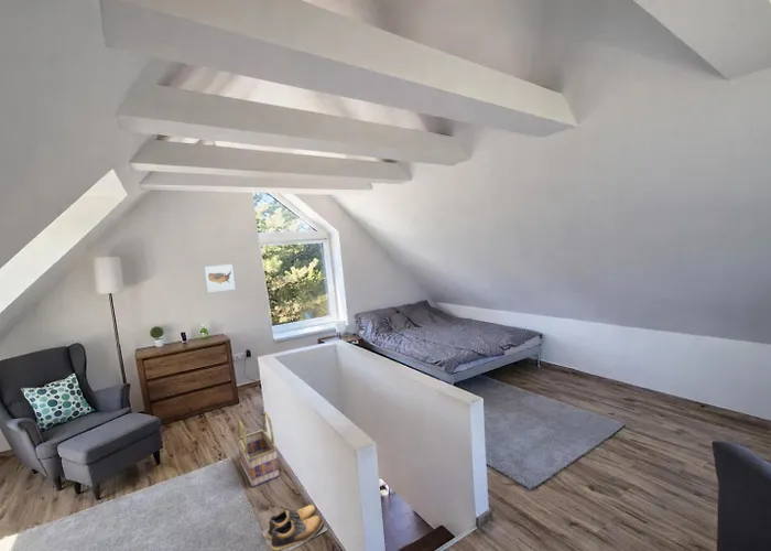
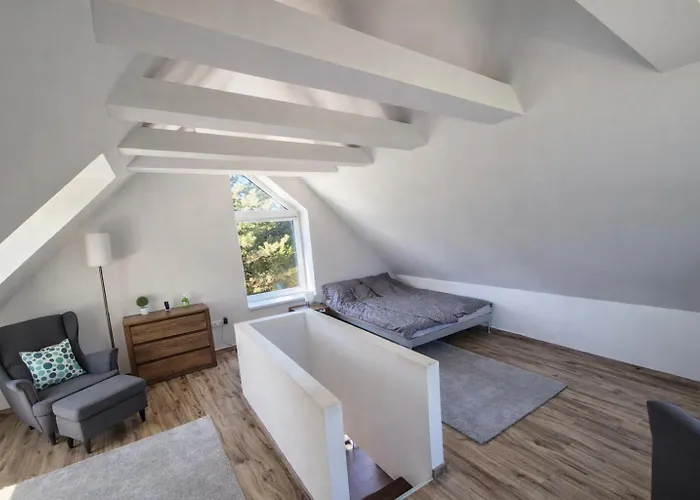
- basket (256, 443)
- wall art (219, 278)
- shoes (293, 521)
